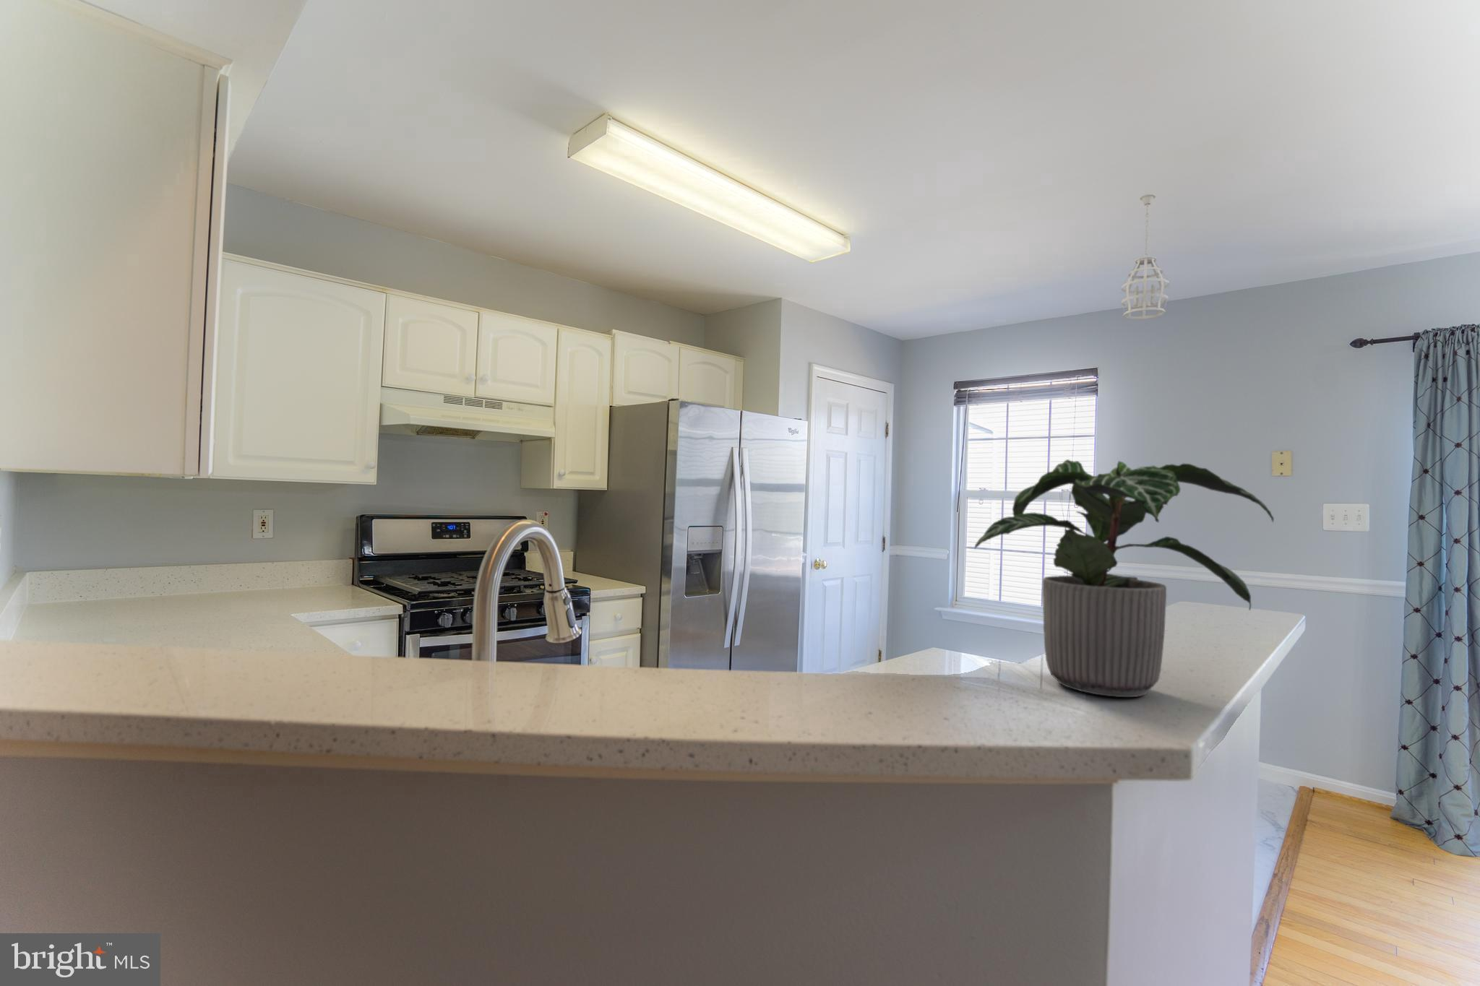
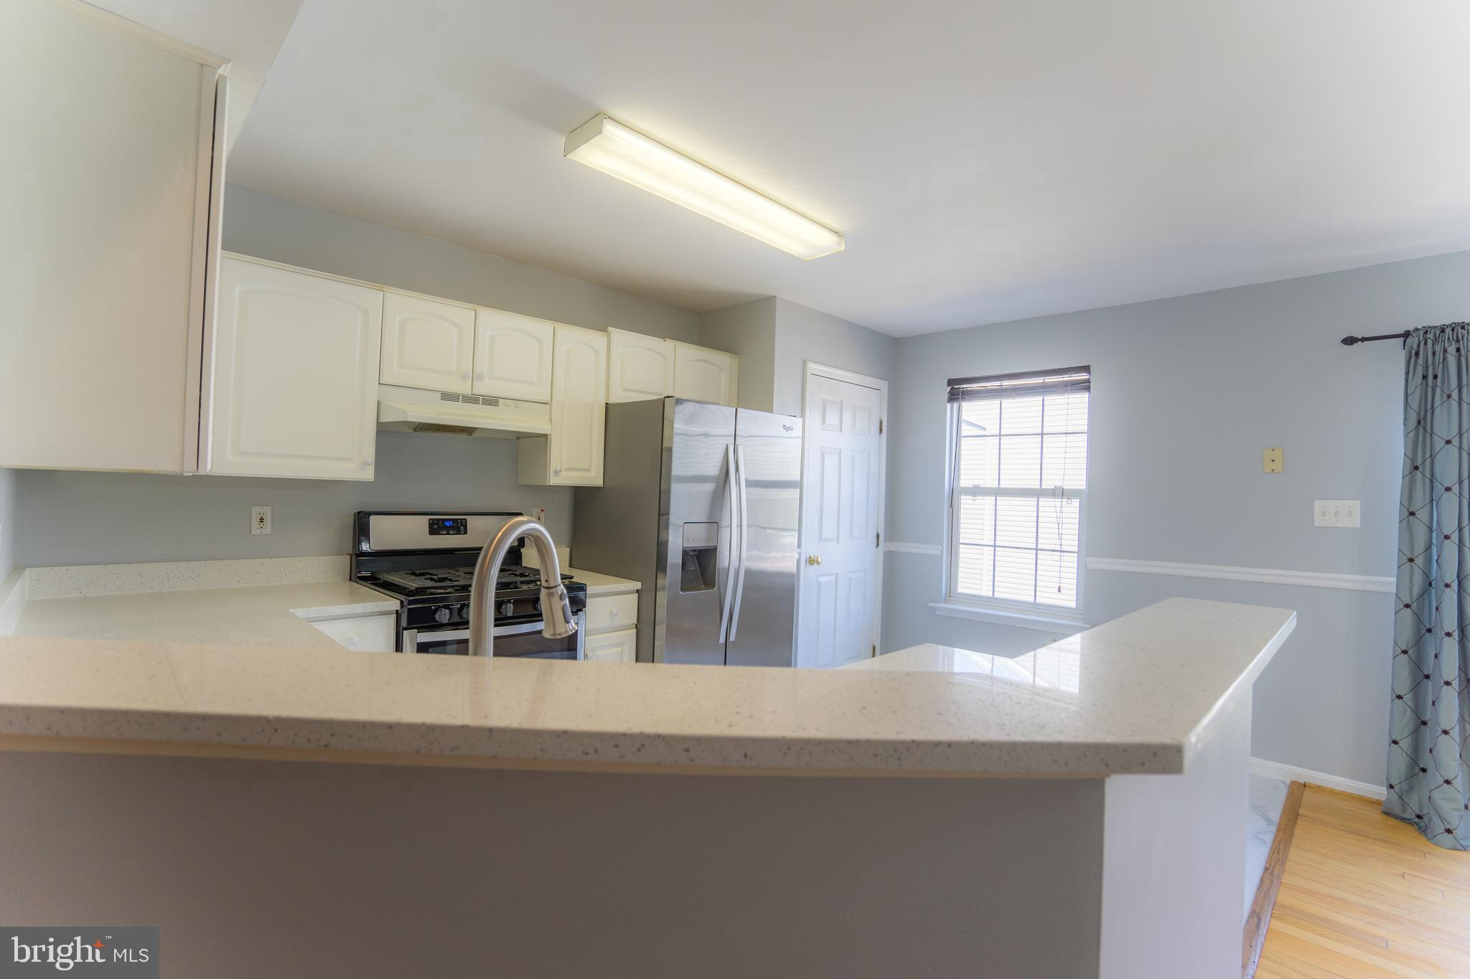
- potted plant (1112, 567)
- pendant light (1145, 255)
